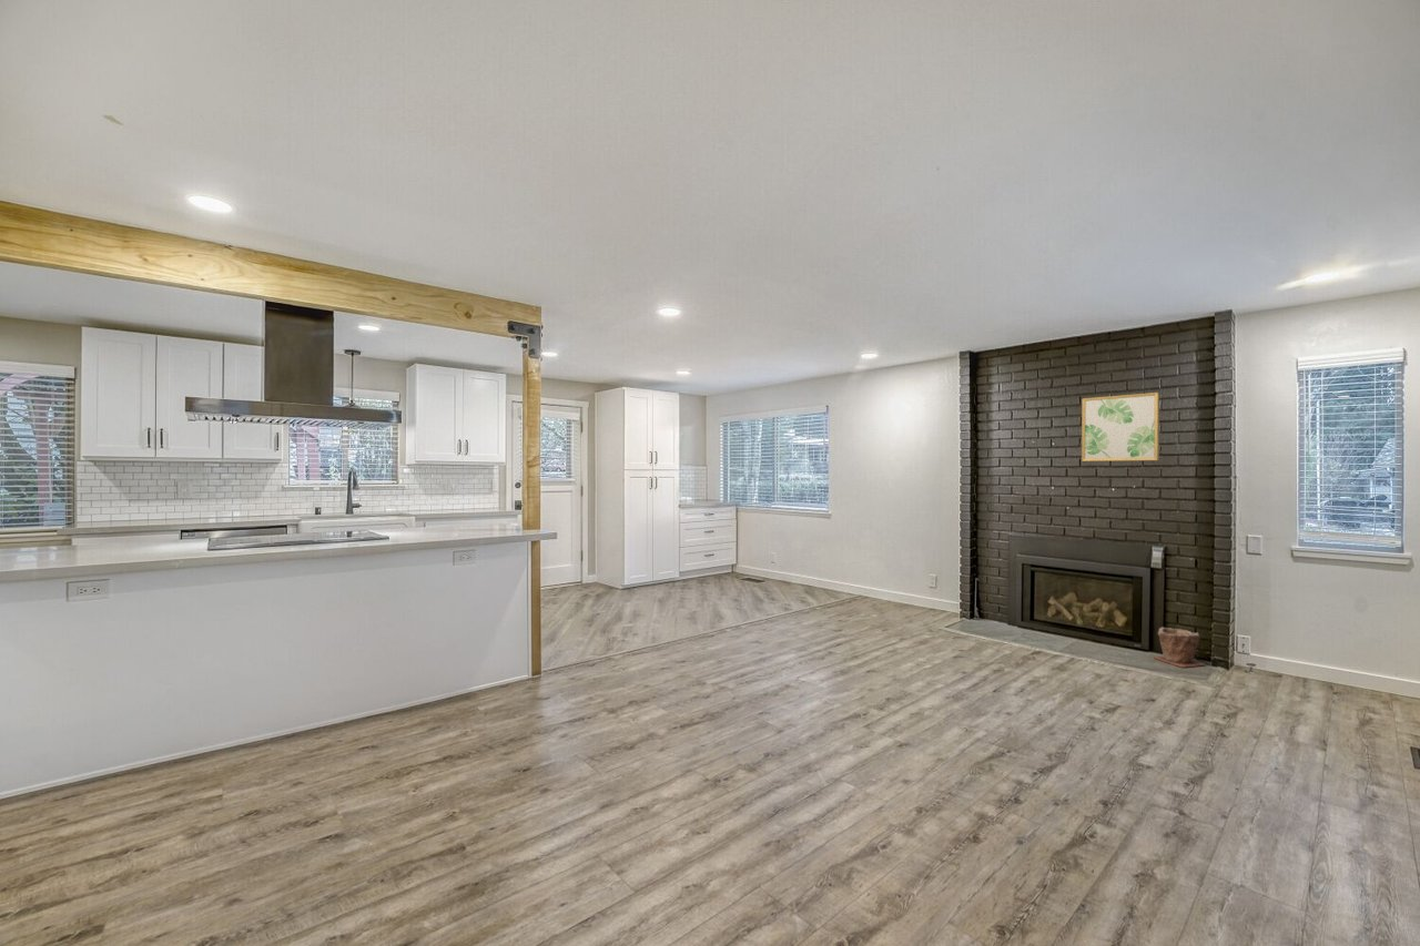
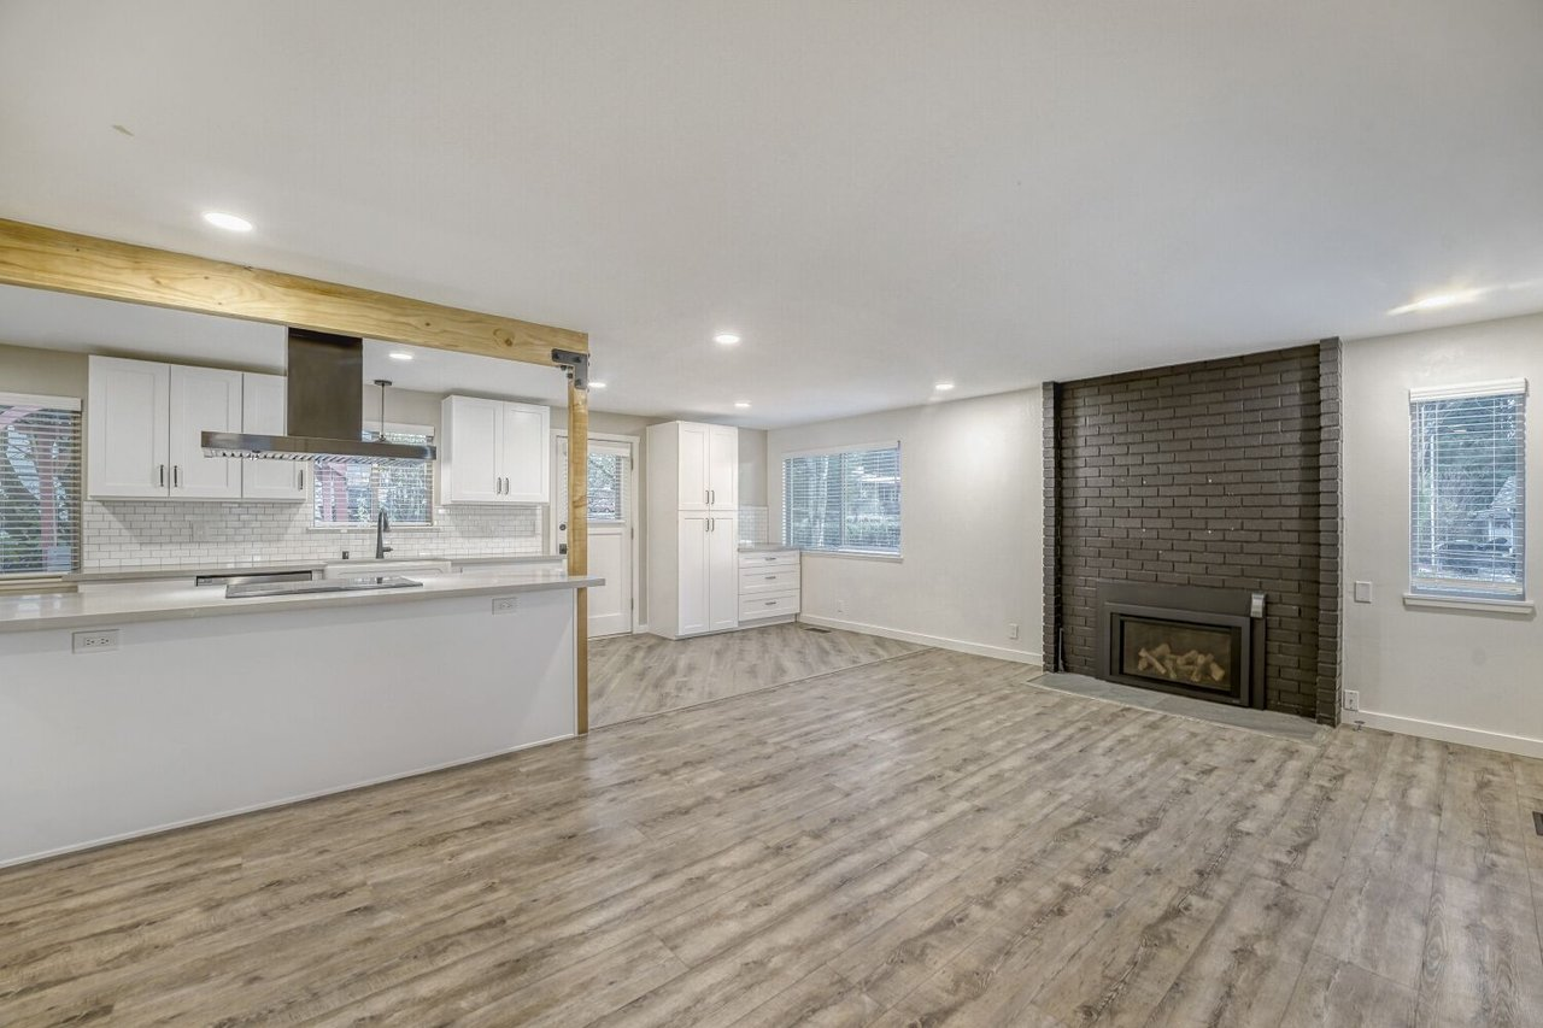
- plant pot (1178, 645)
- wall art (1118, 428)
